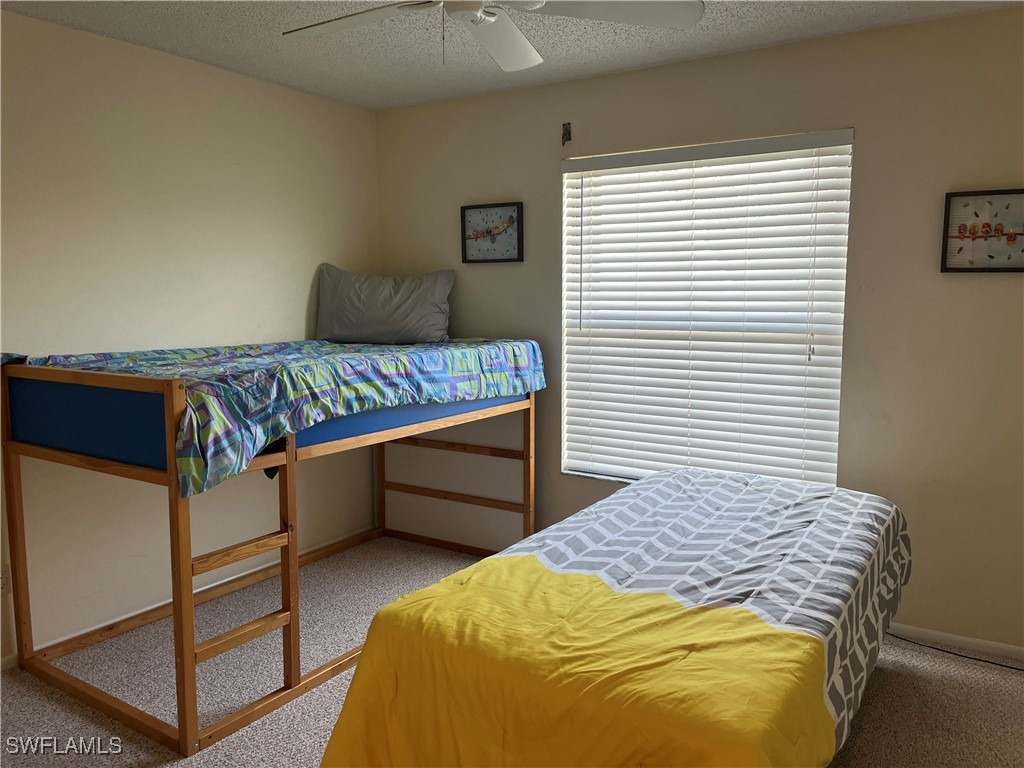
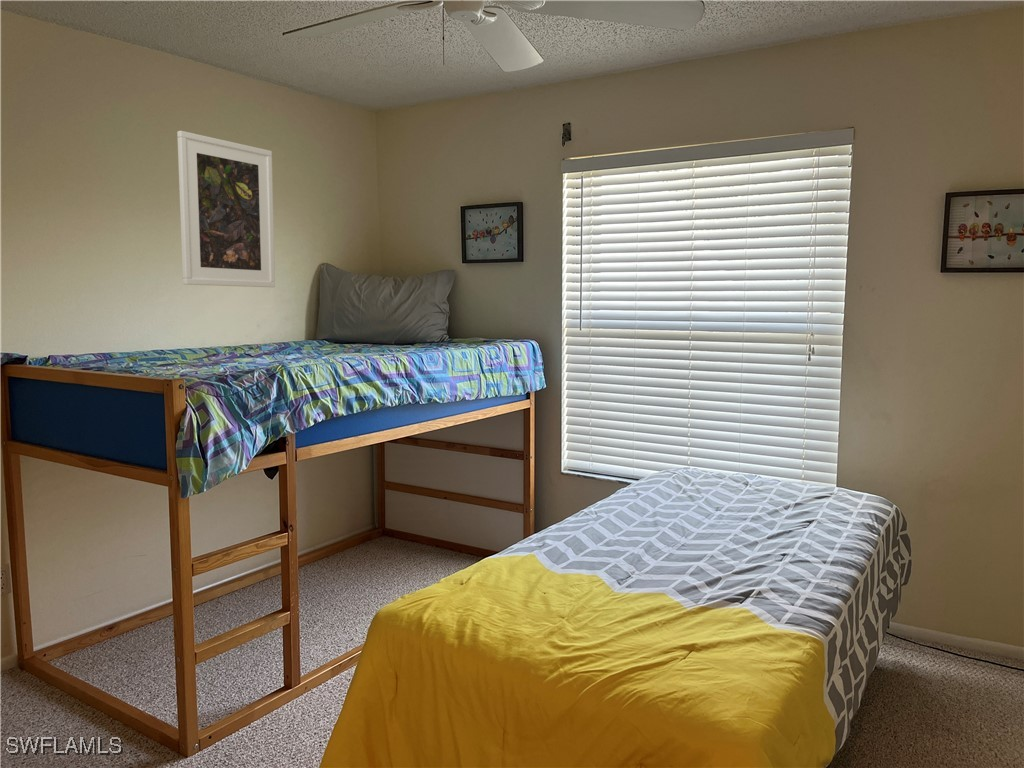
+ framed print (229, 214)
